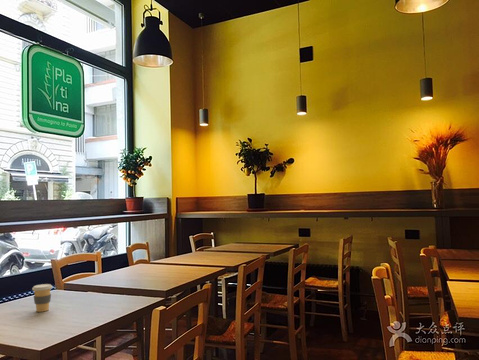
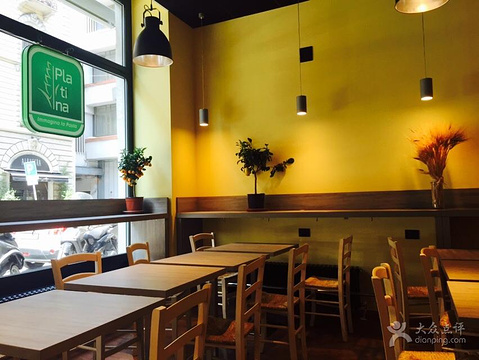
- coffee cup (42, 297)
